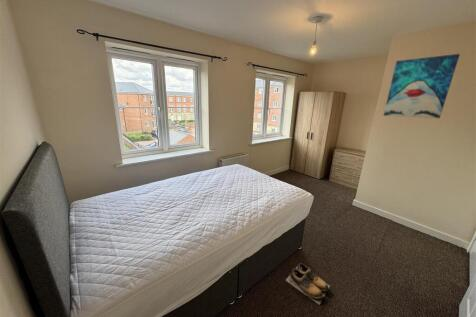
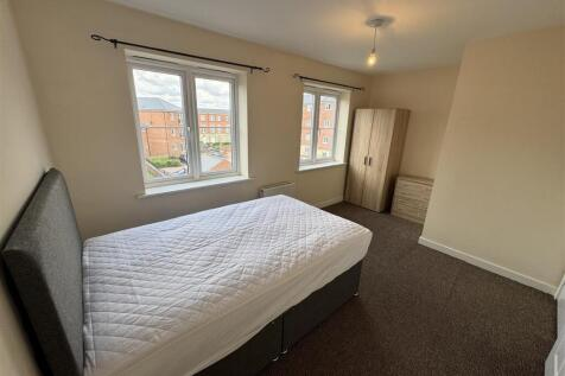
- shoes (308, 278)
- wall art (417, 88)
